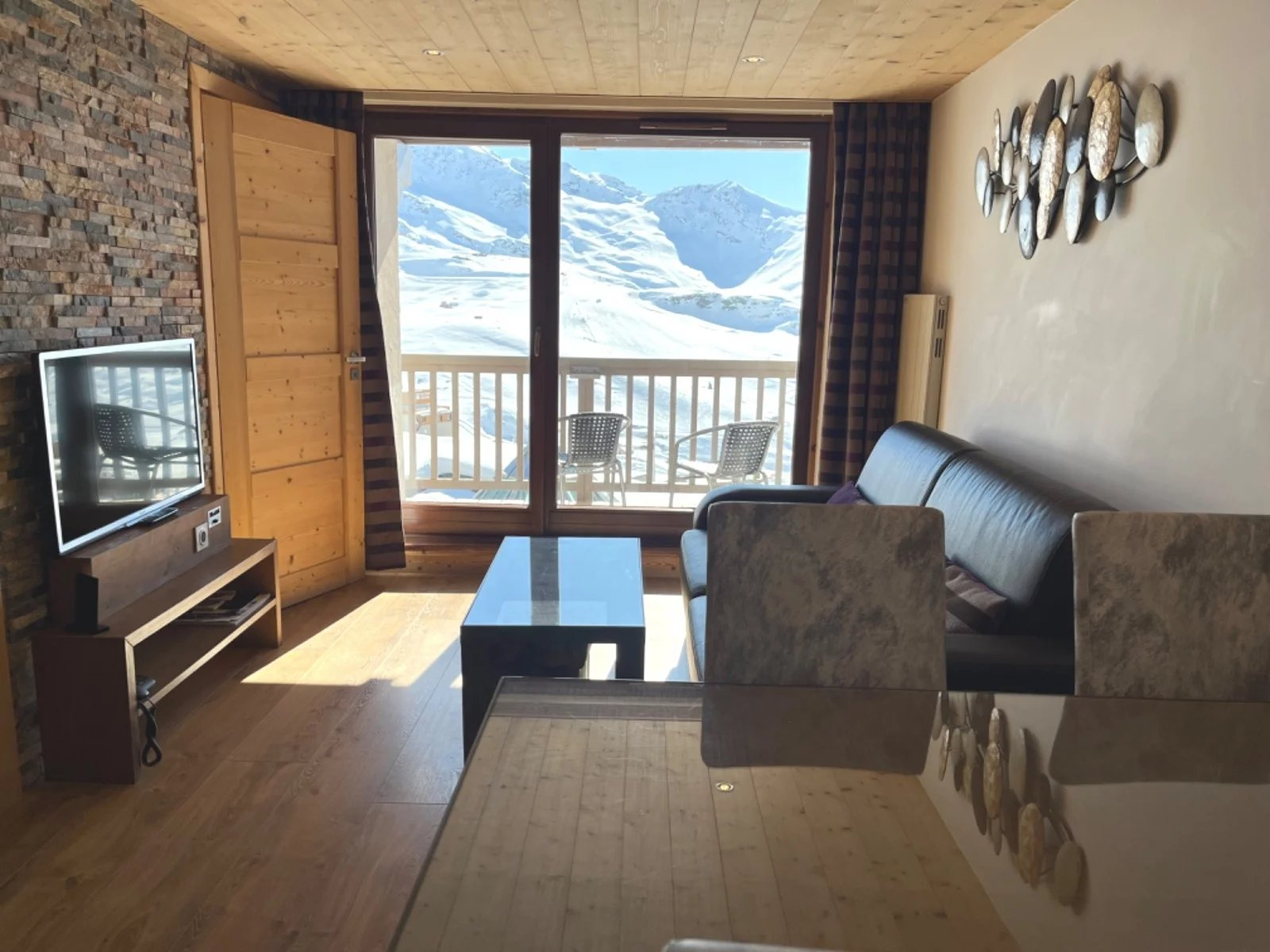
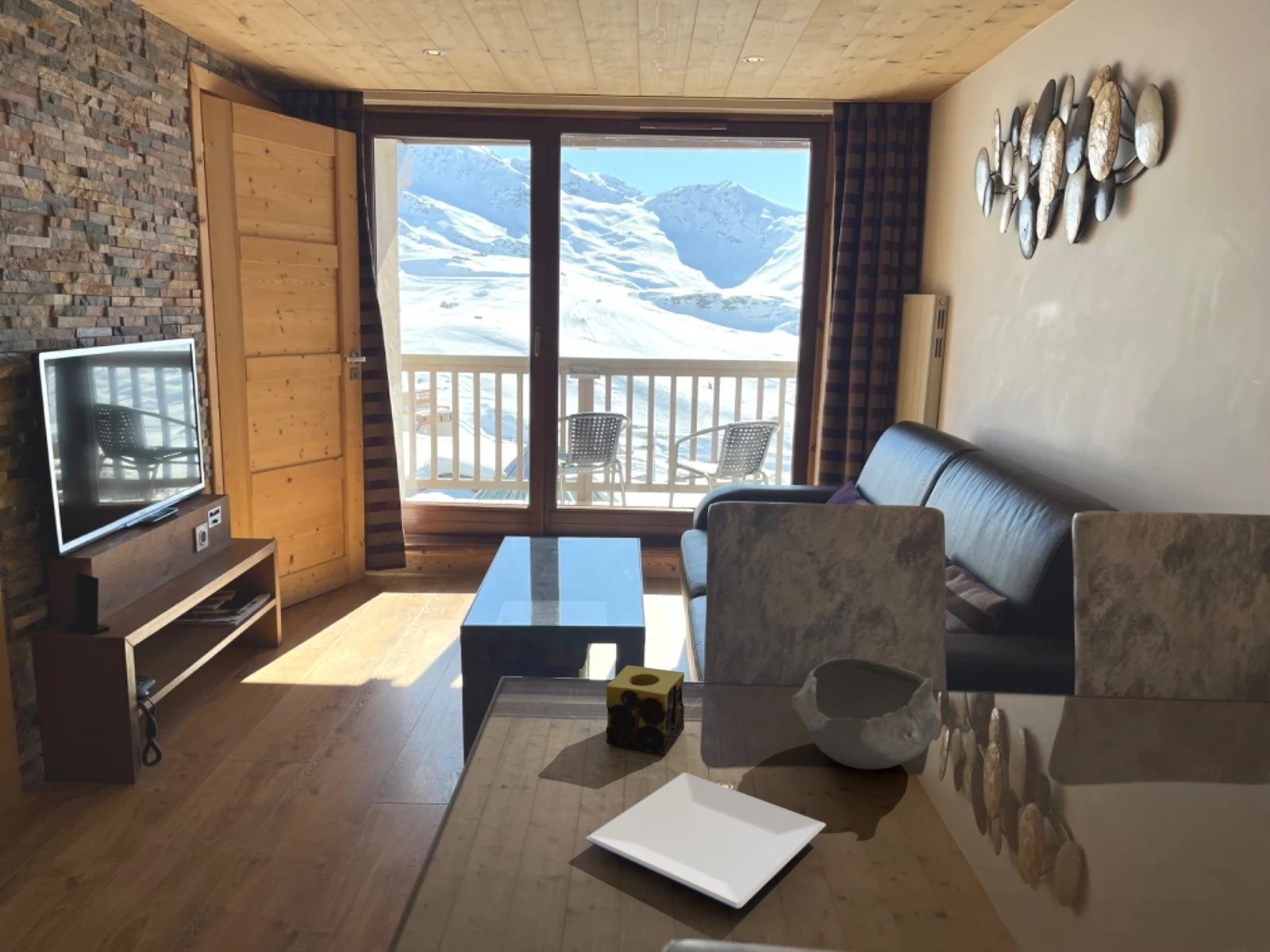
+ plate (707, 836)
+ bowl (871, 708)
+ candle (646, 708)
